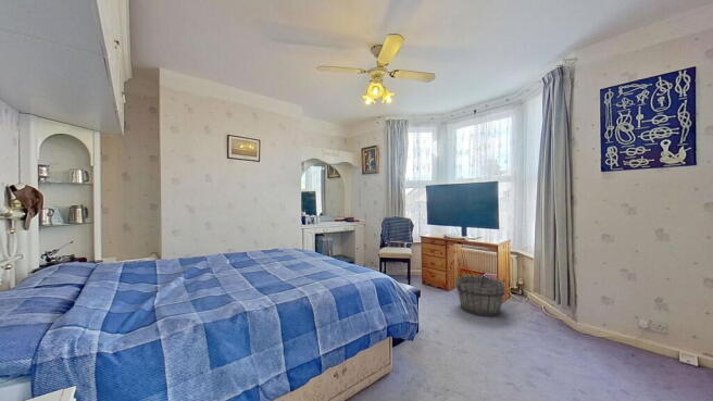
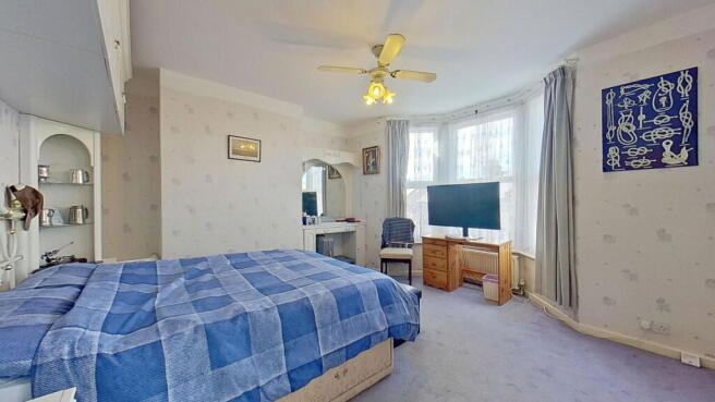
- wooden bucket (479, 290)
